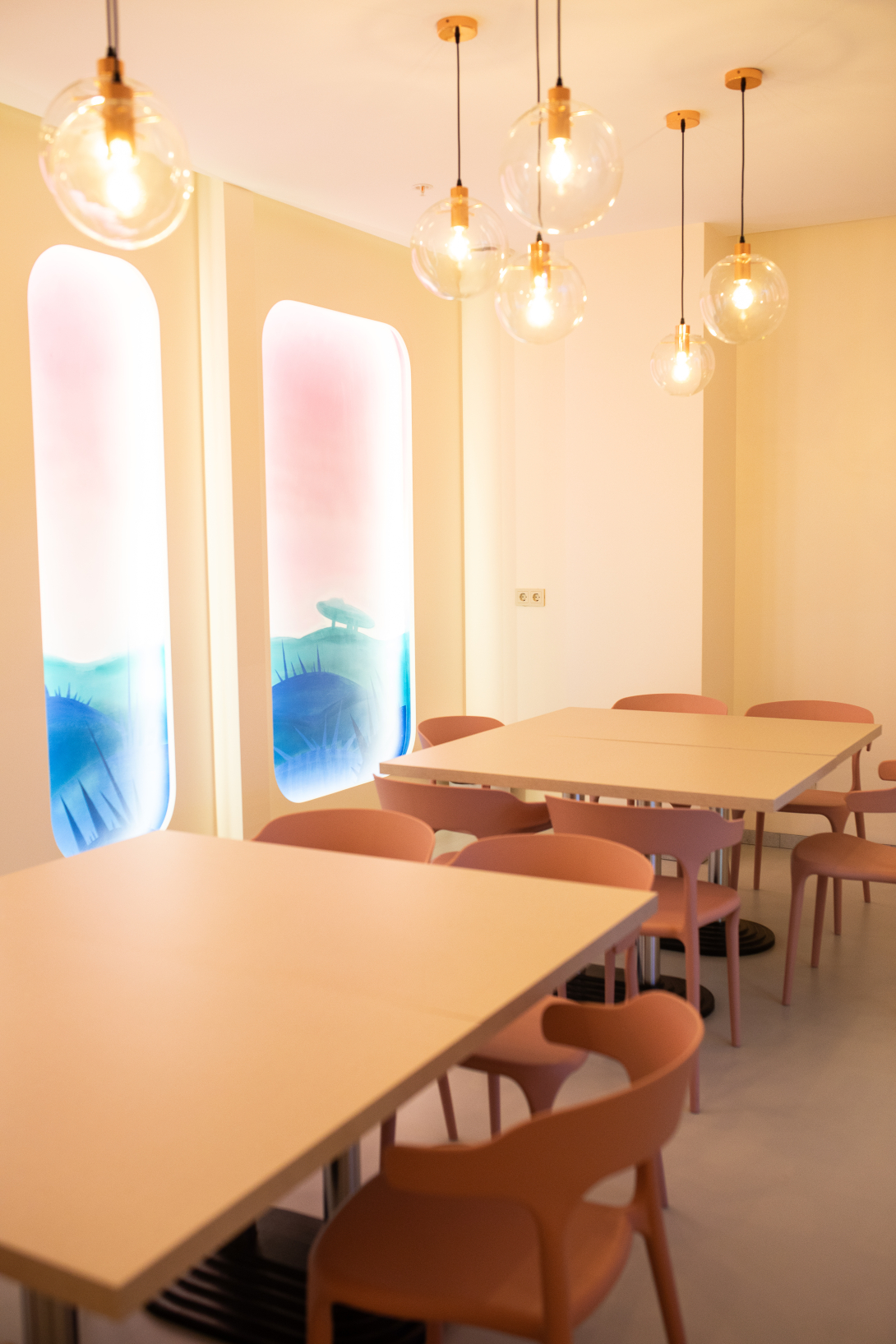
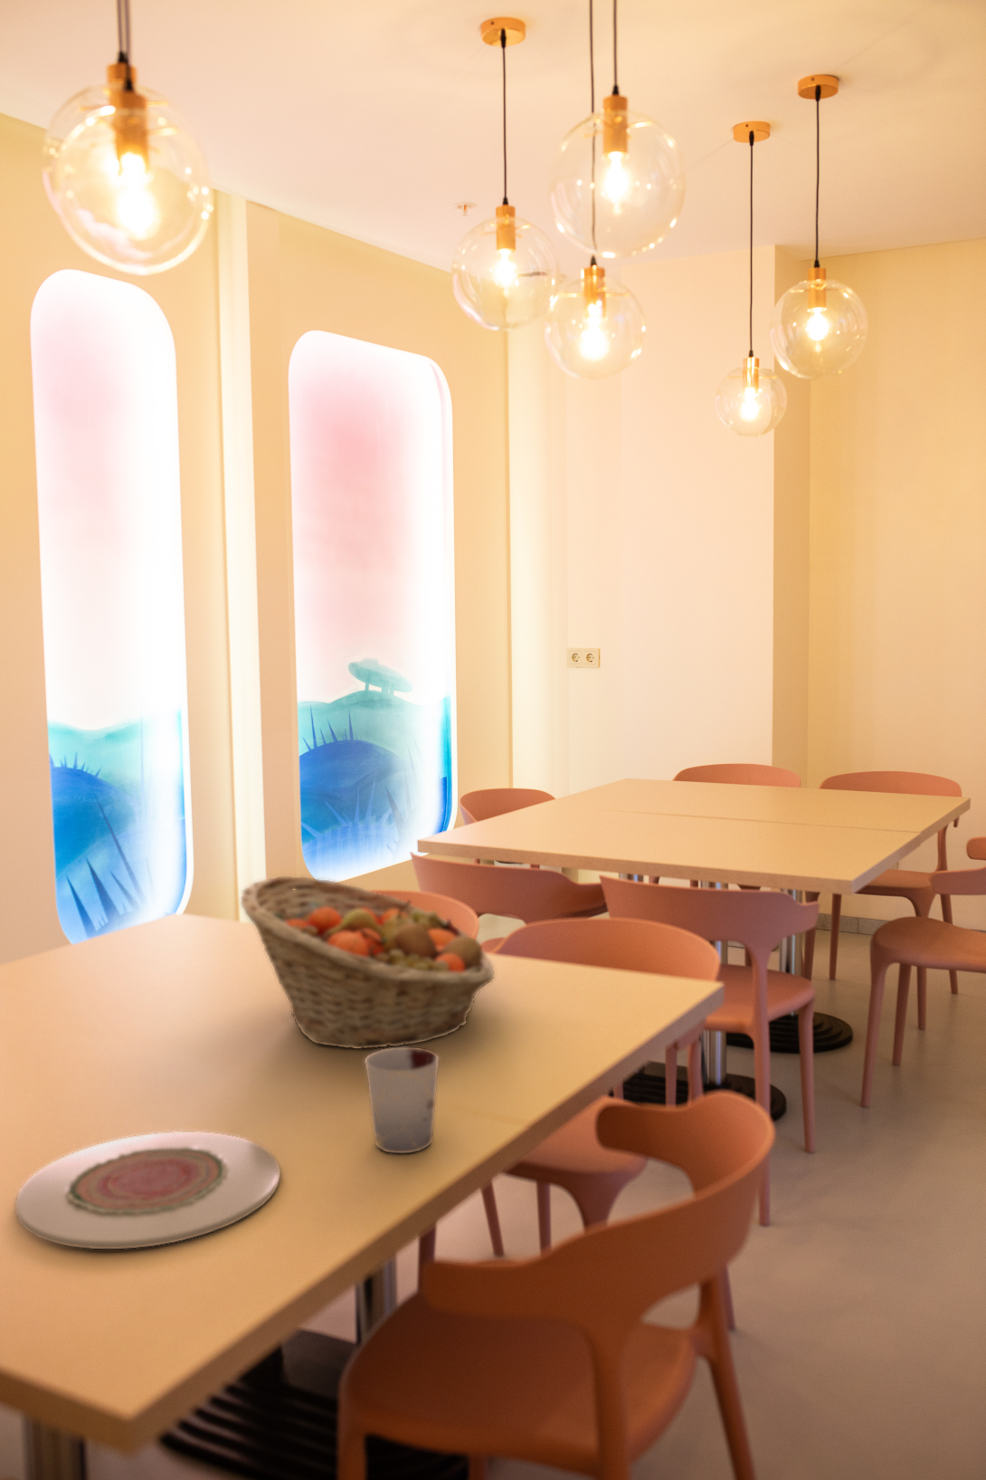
+ fruit basket (369, 950)
+ cup (404, 1096)
+ plate (151, 1183)
